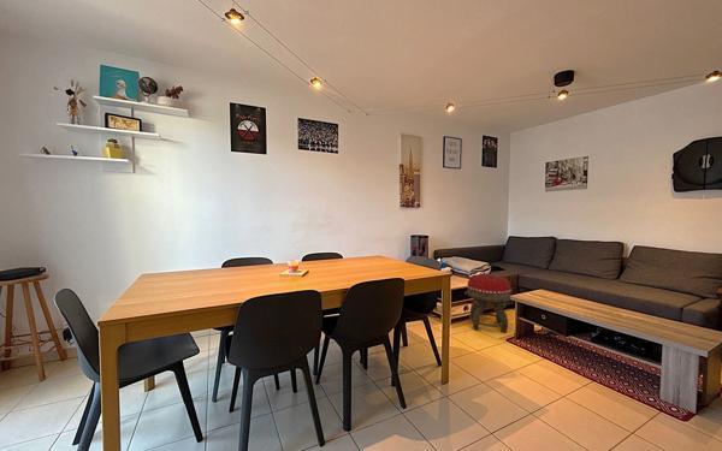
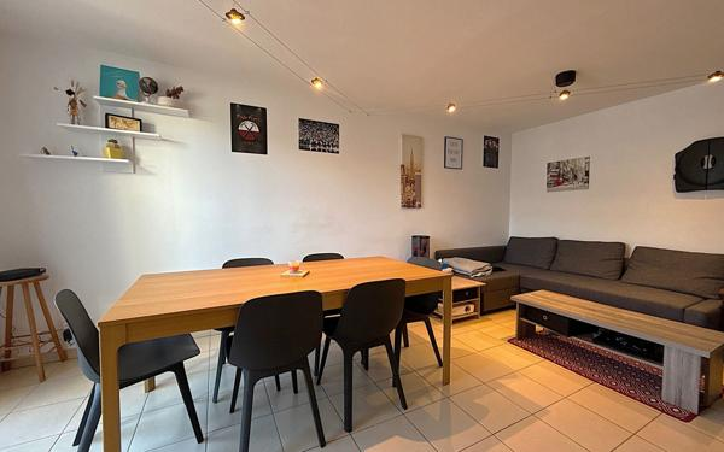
- footstool (487, 299)
